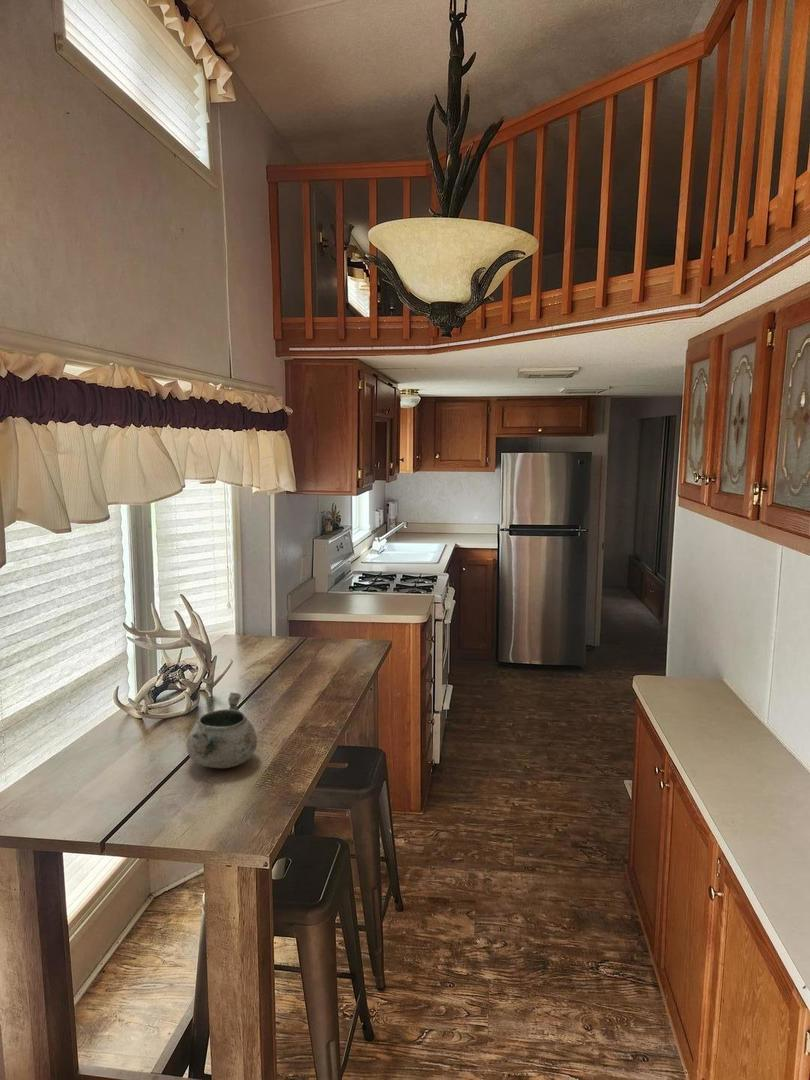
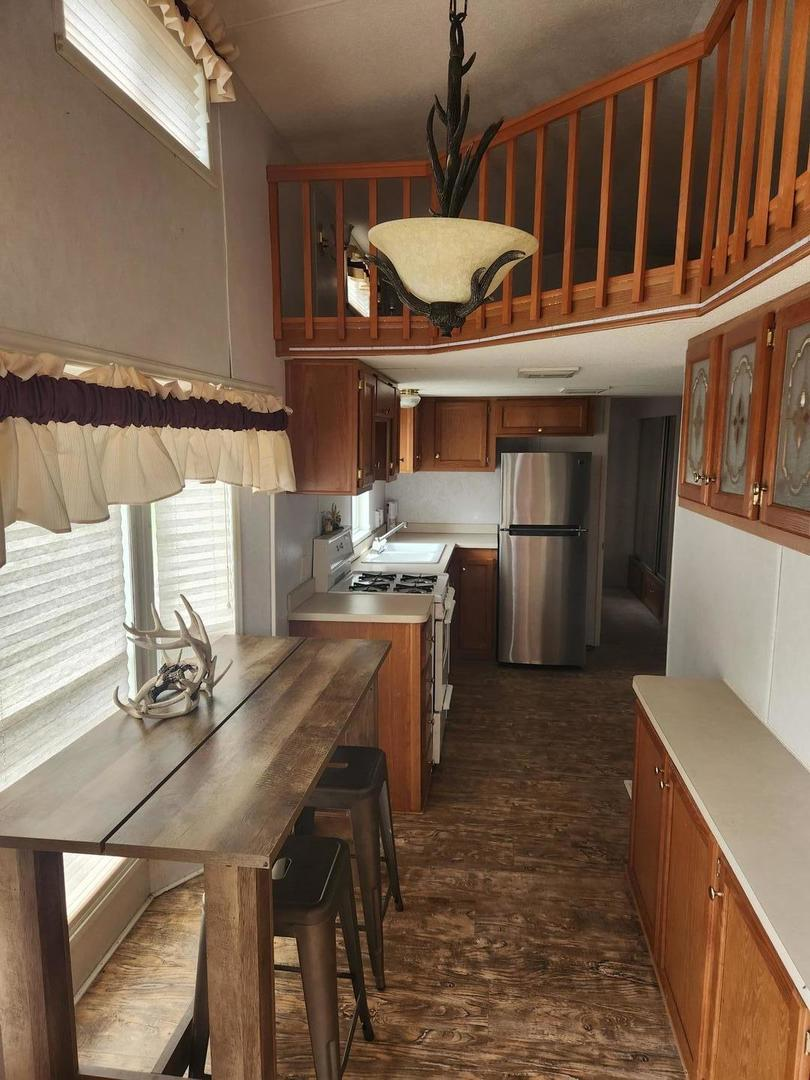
- decorative bowl (221, 735)
